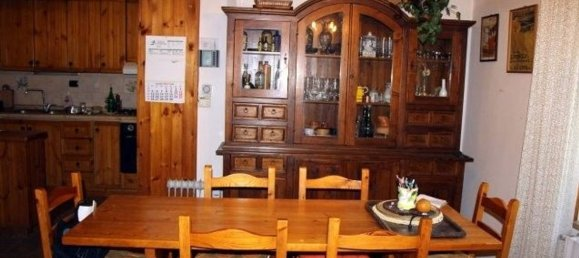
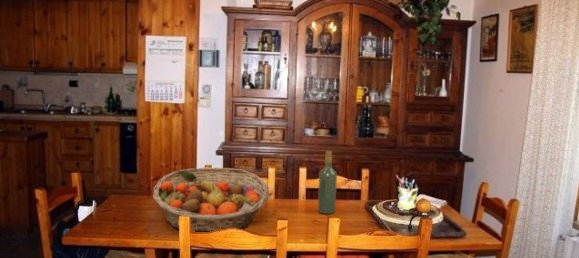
+ fruit basket (211, 198)
+ wine bottle (327, 181)
